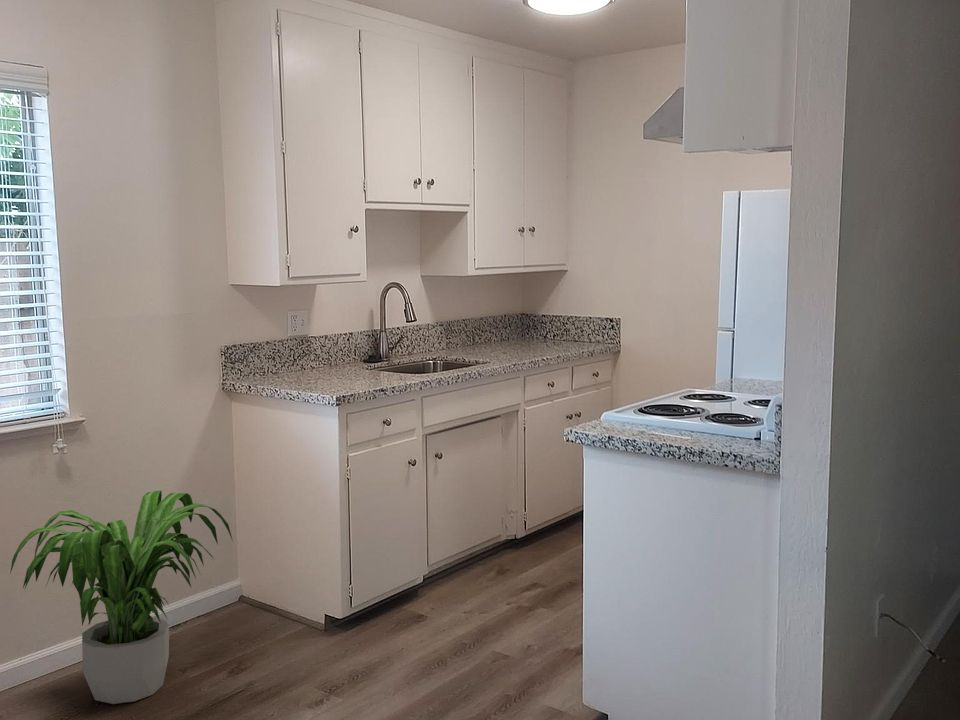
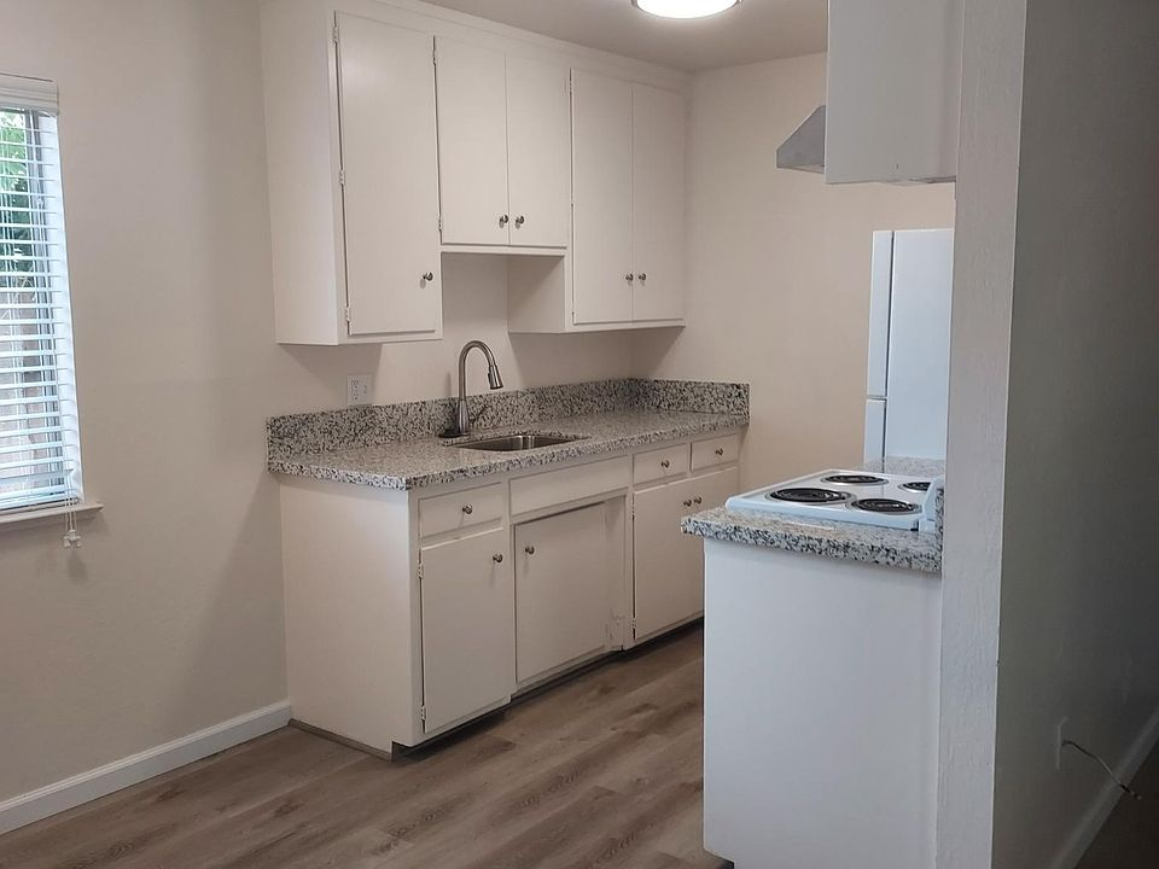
- potted plant (133, 596)
